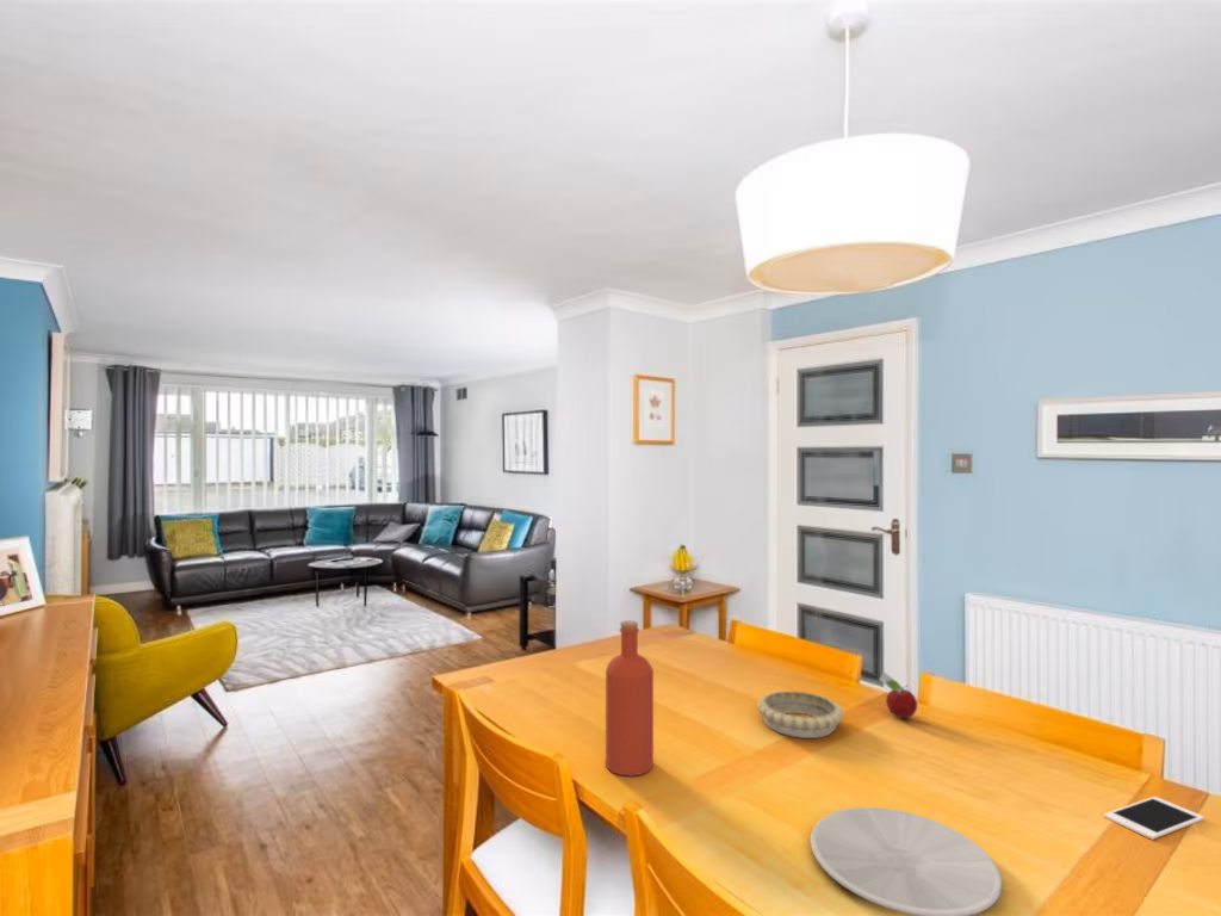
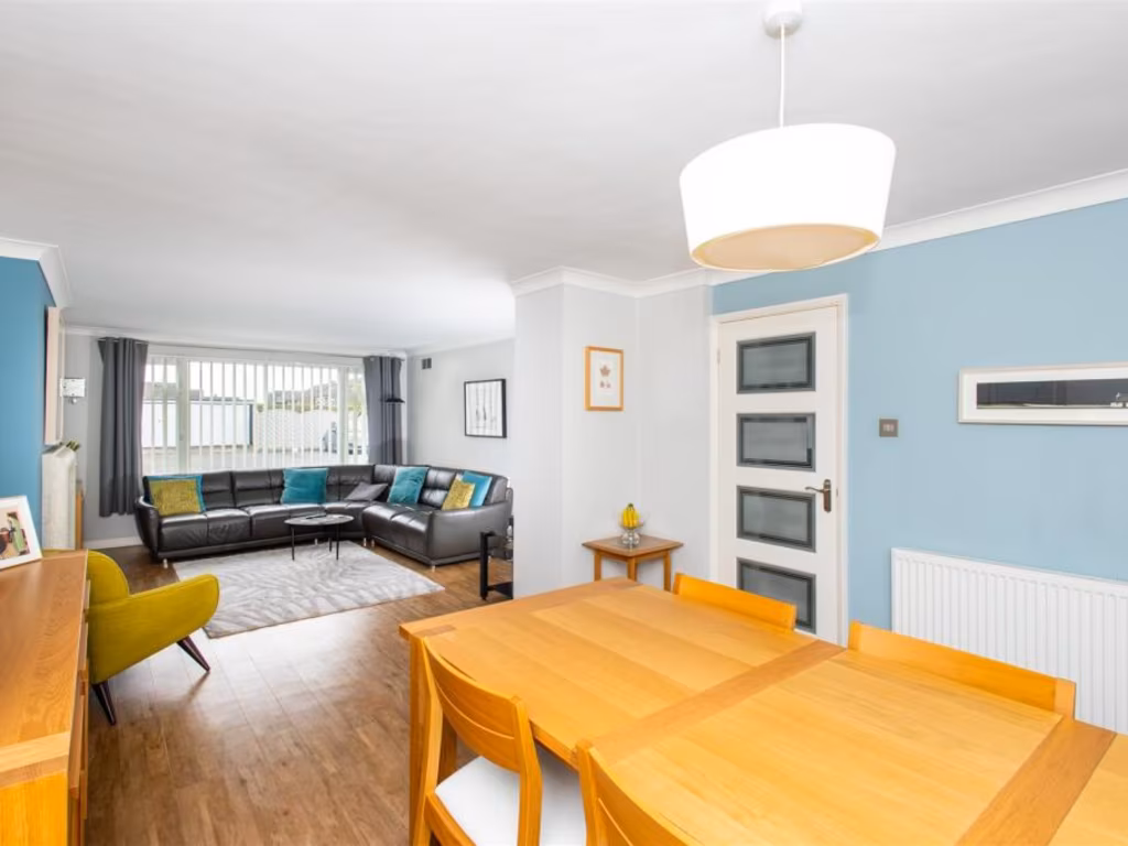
- fruit (897, 697)
- cell phone (1153, 816)
- bottle (628, 693)
- plate (900, 858)
- decorative bowl (799, 712)
